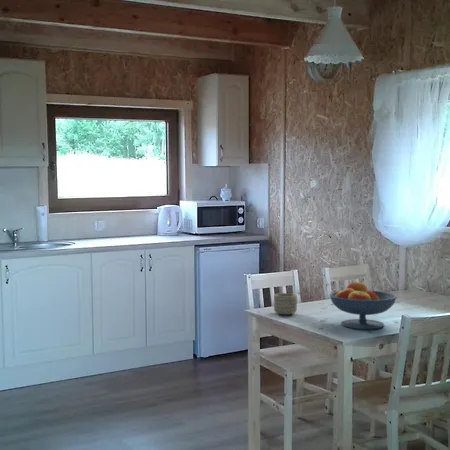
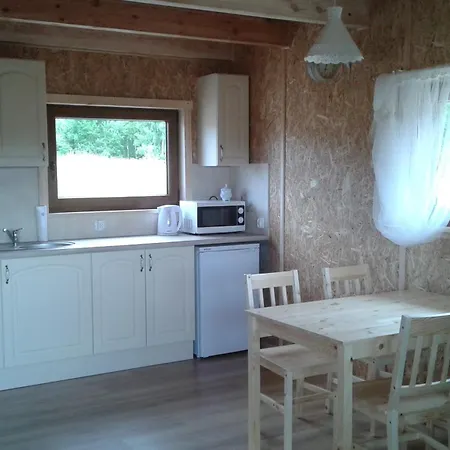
- fruit bowl (362, 304)
- mug (286, 303)
